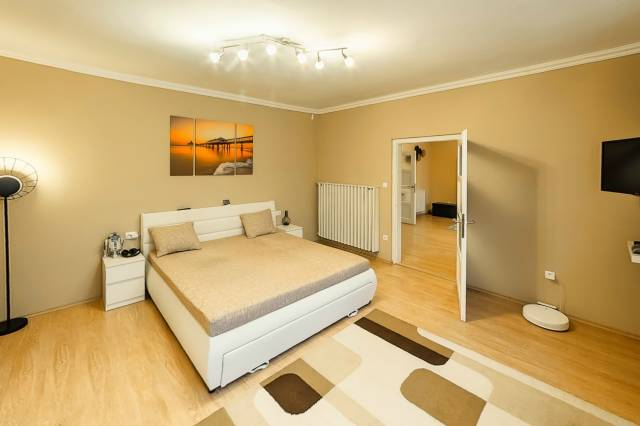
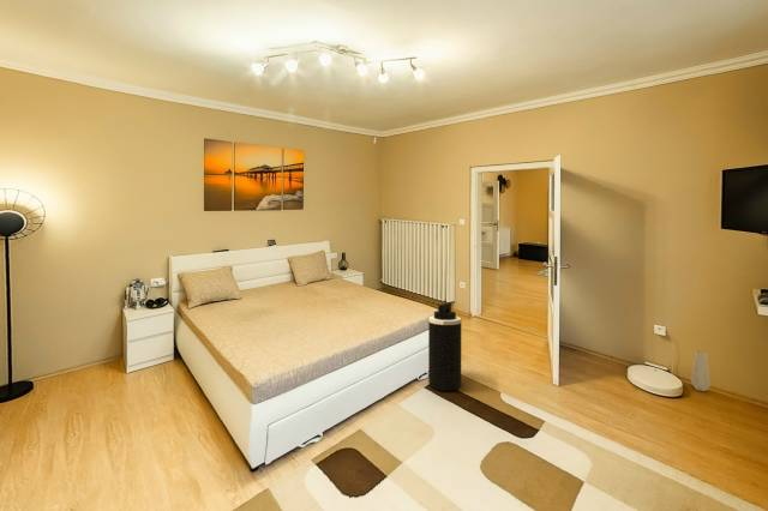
+ vase (701, 371)
+ trash can (444, 344)
